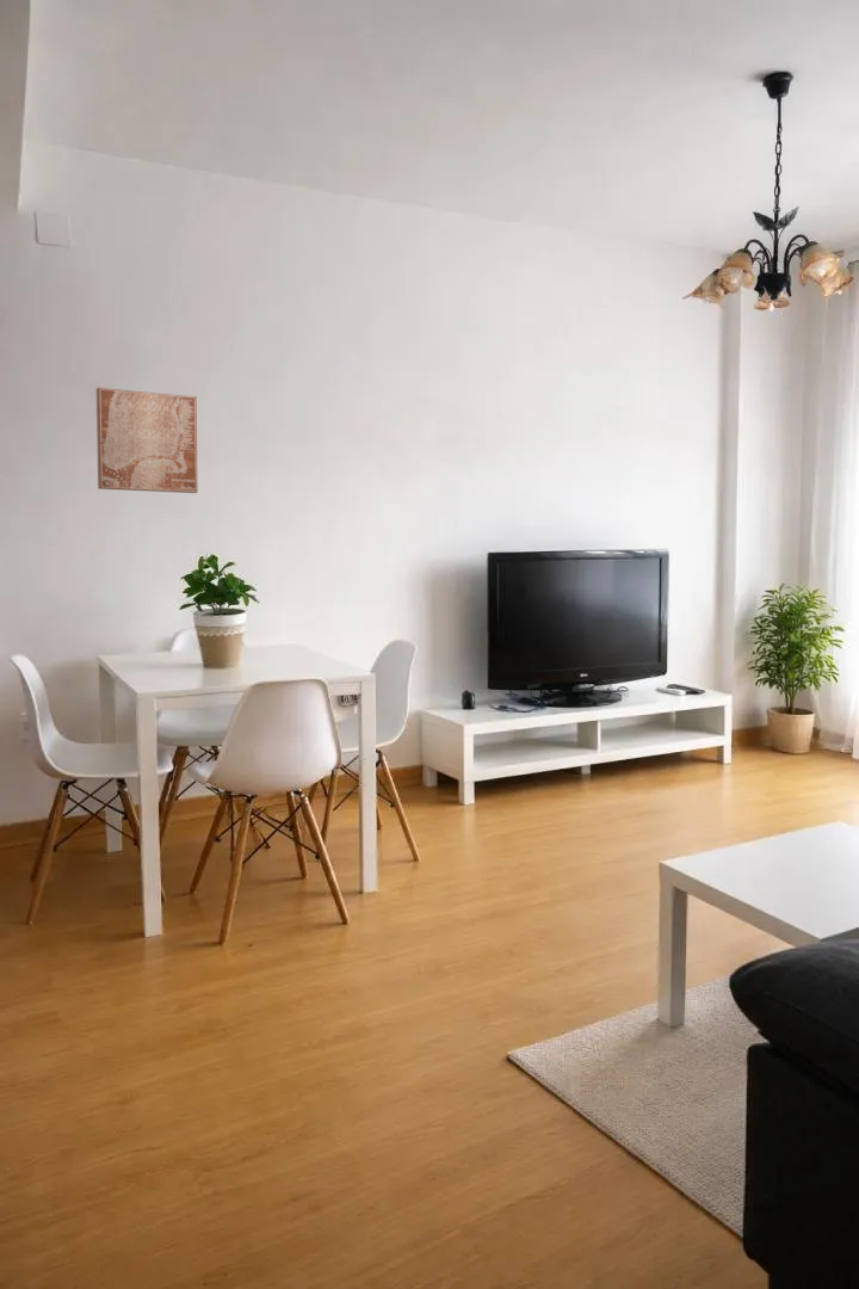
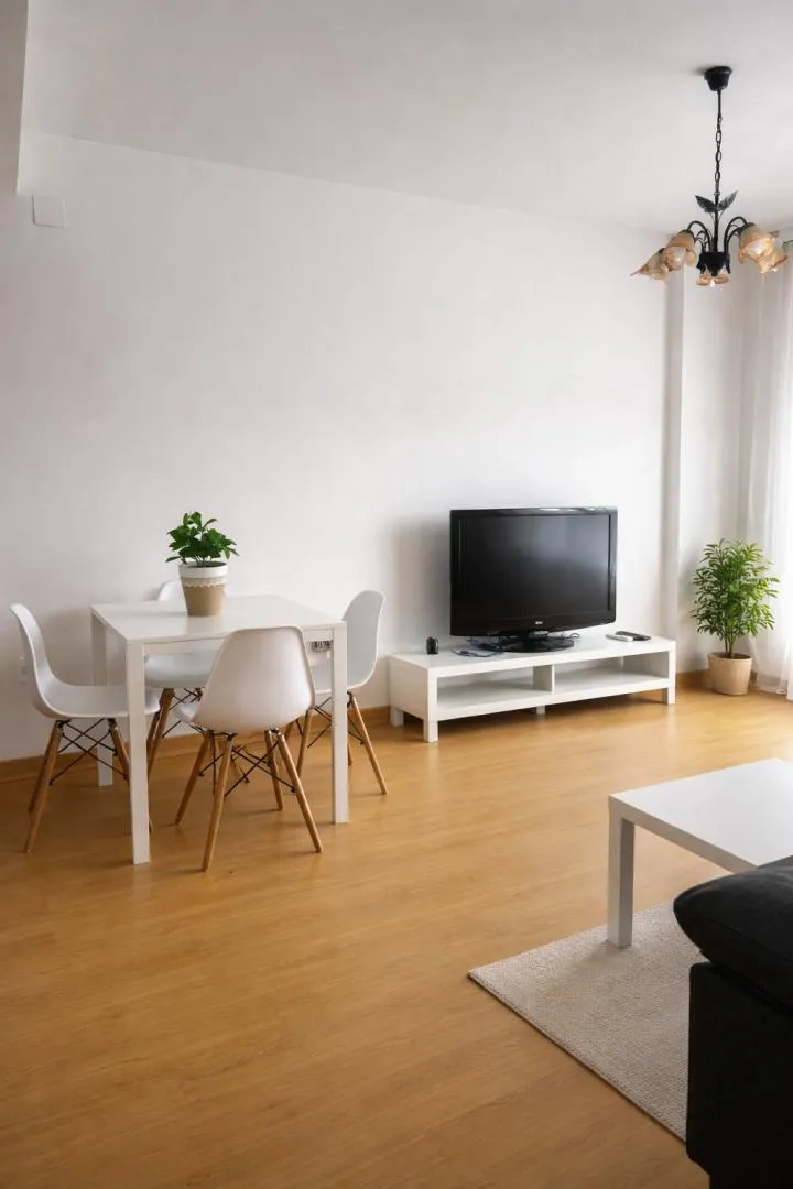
- wall art (148, 442)
